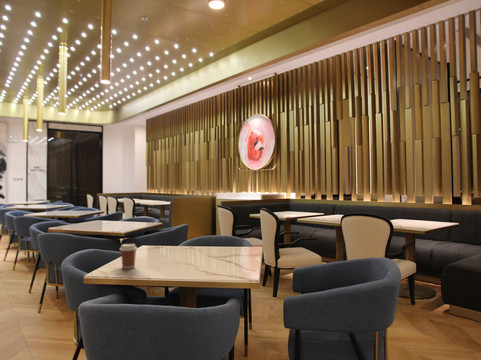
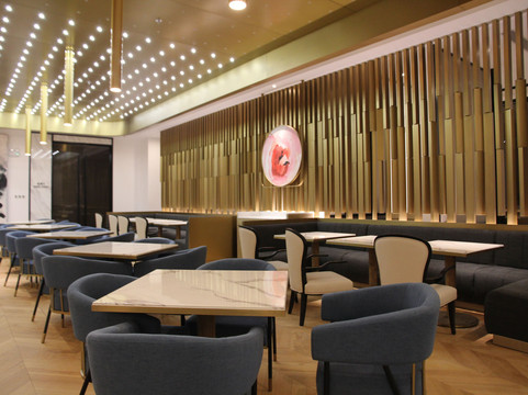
- coffee cup (128, 255)
